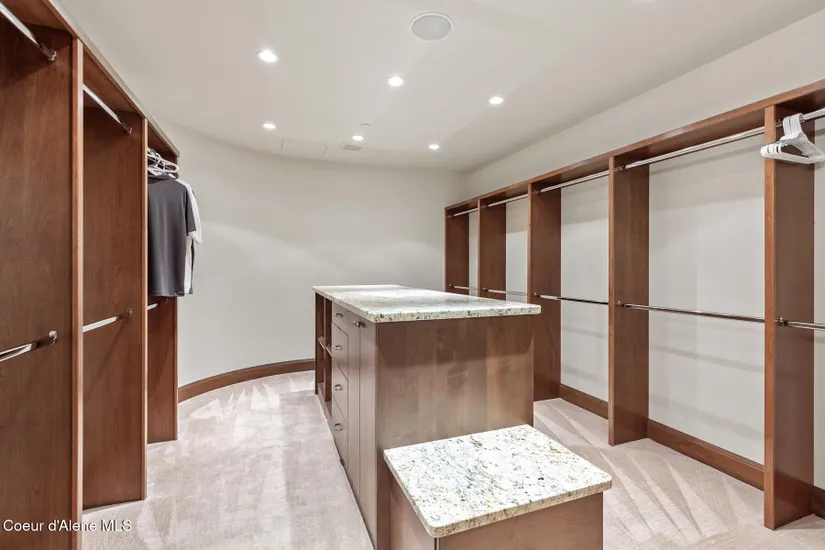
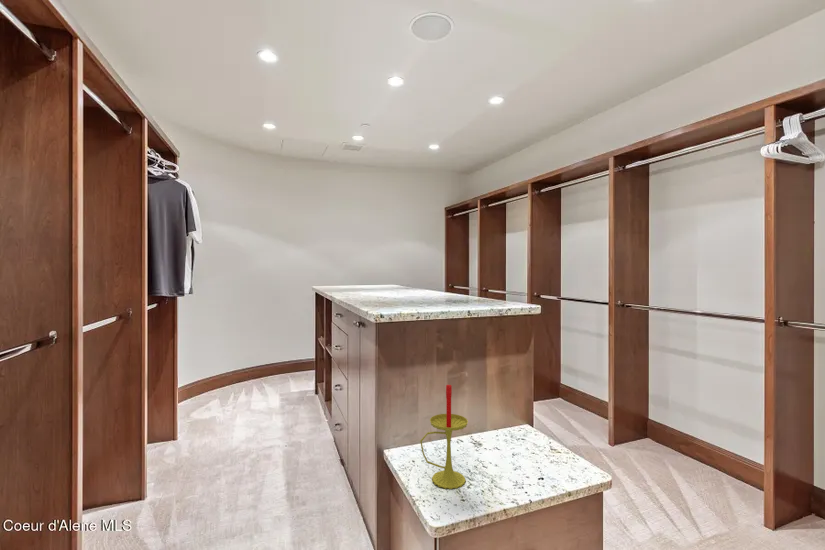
+ candle (447, 431)
